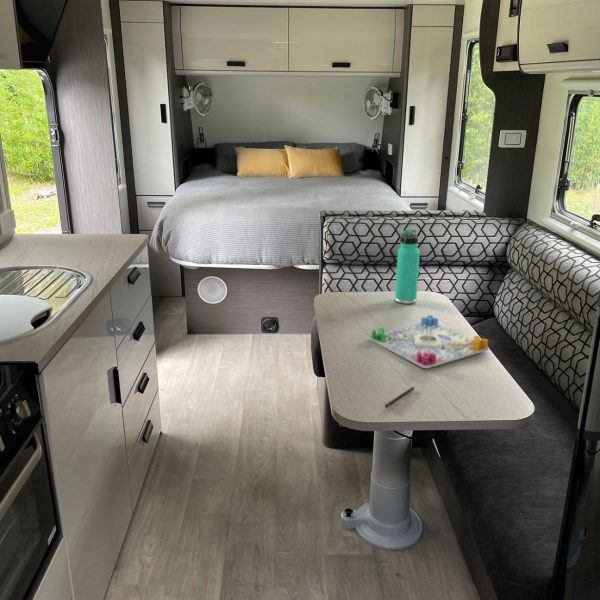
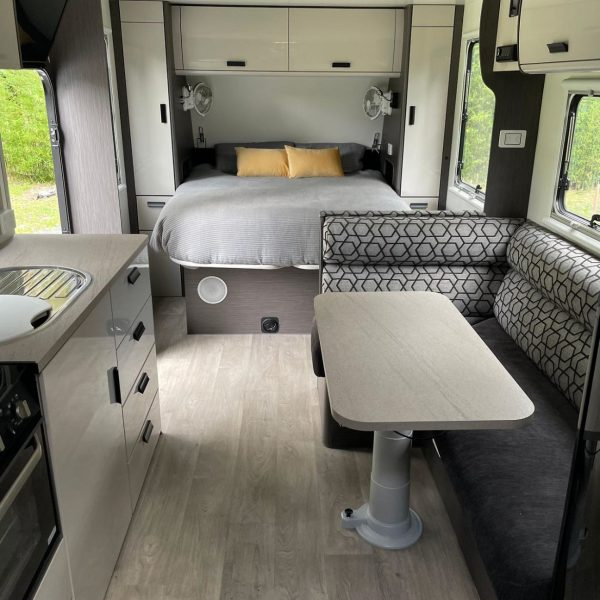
- thermos bottle (407, 266)
- board game (428, 339)
- pen (400, 396)
